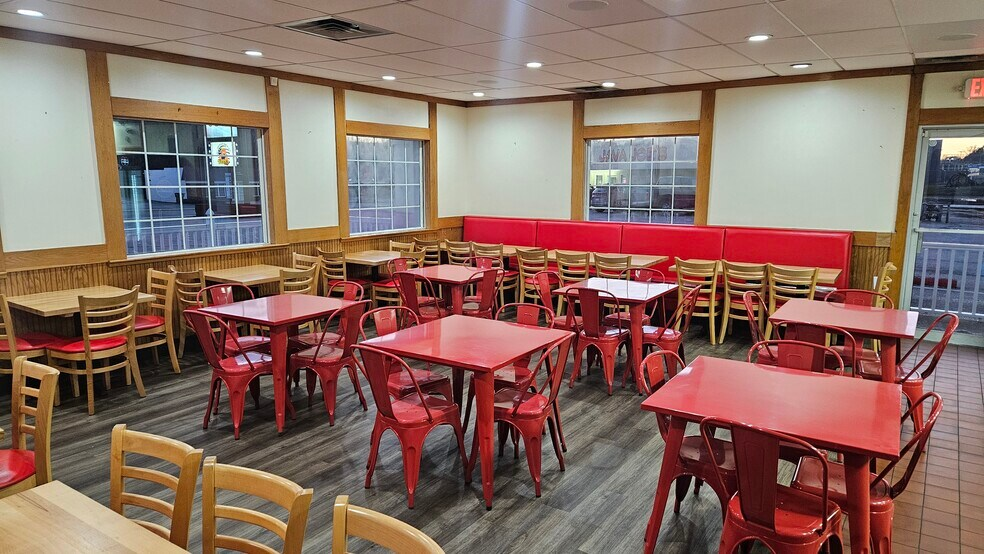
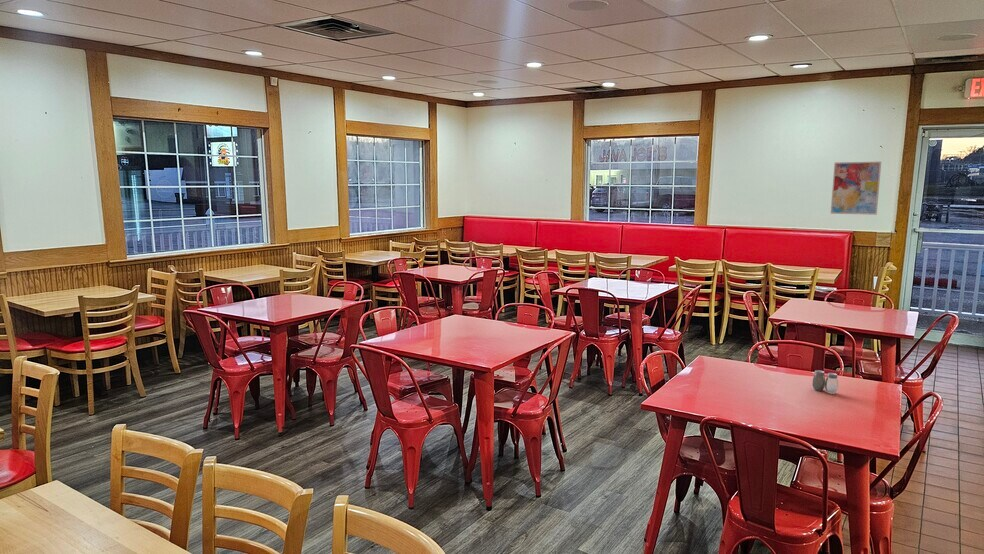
+ salt and pepper shaker (825, 381)
+ wall art (855, 188)
